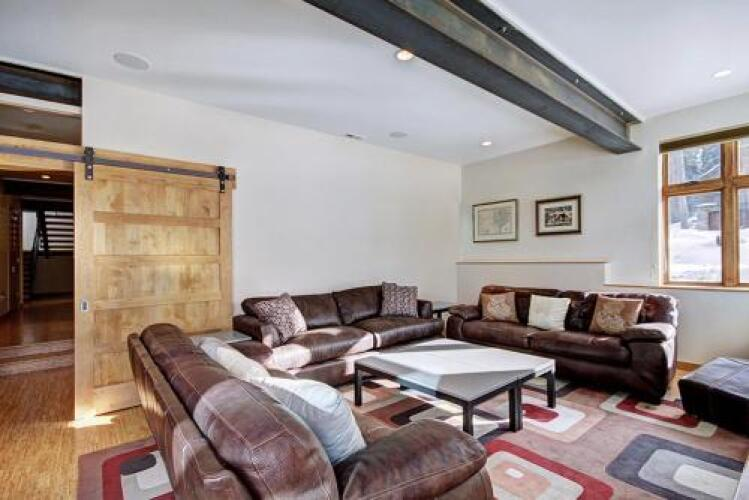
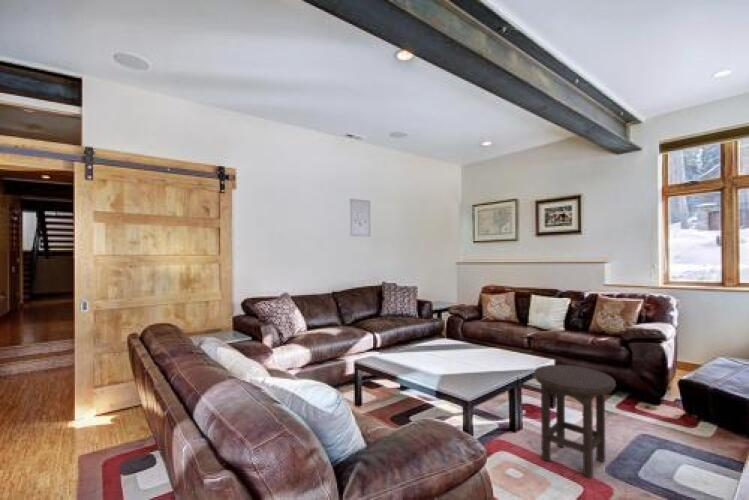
+ wall art (360, 218)
+ stool (571, 423)
